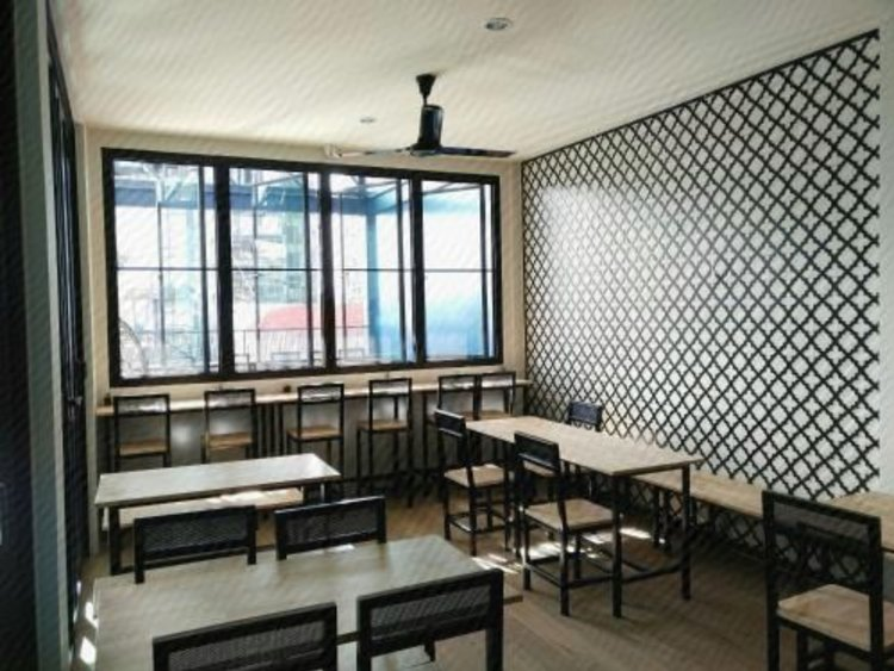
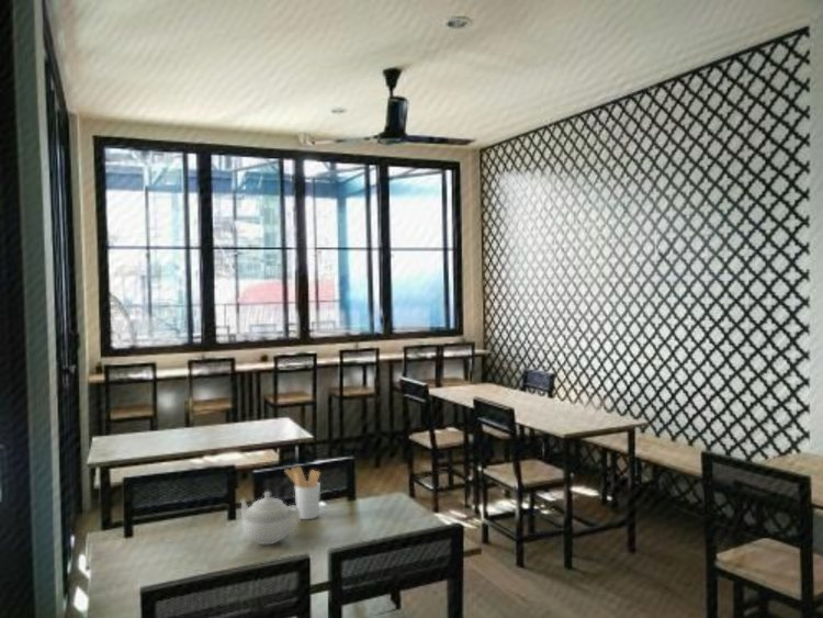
+ utensil holder (303, 491)
+ teapot (269, 516)
